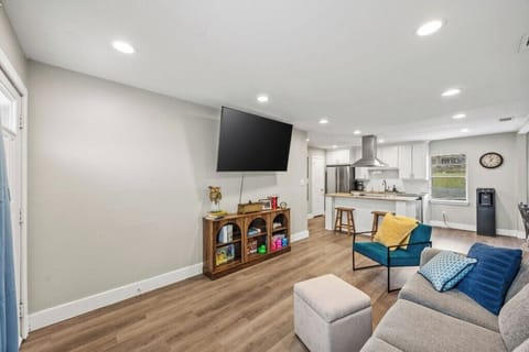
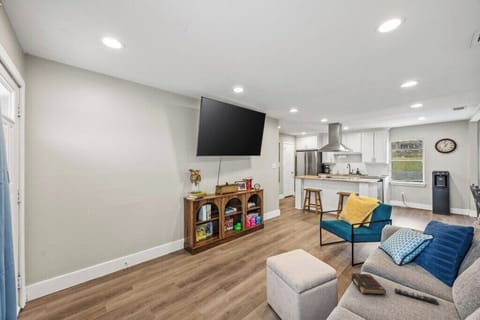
+ remote control (415, 295)
+ book (366, 282)
